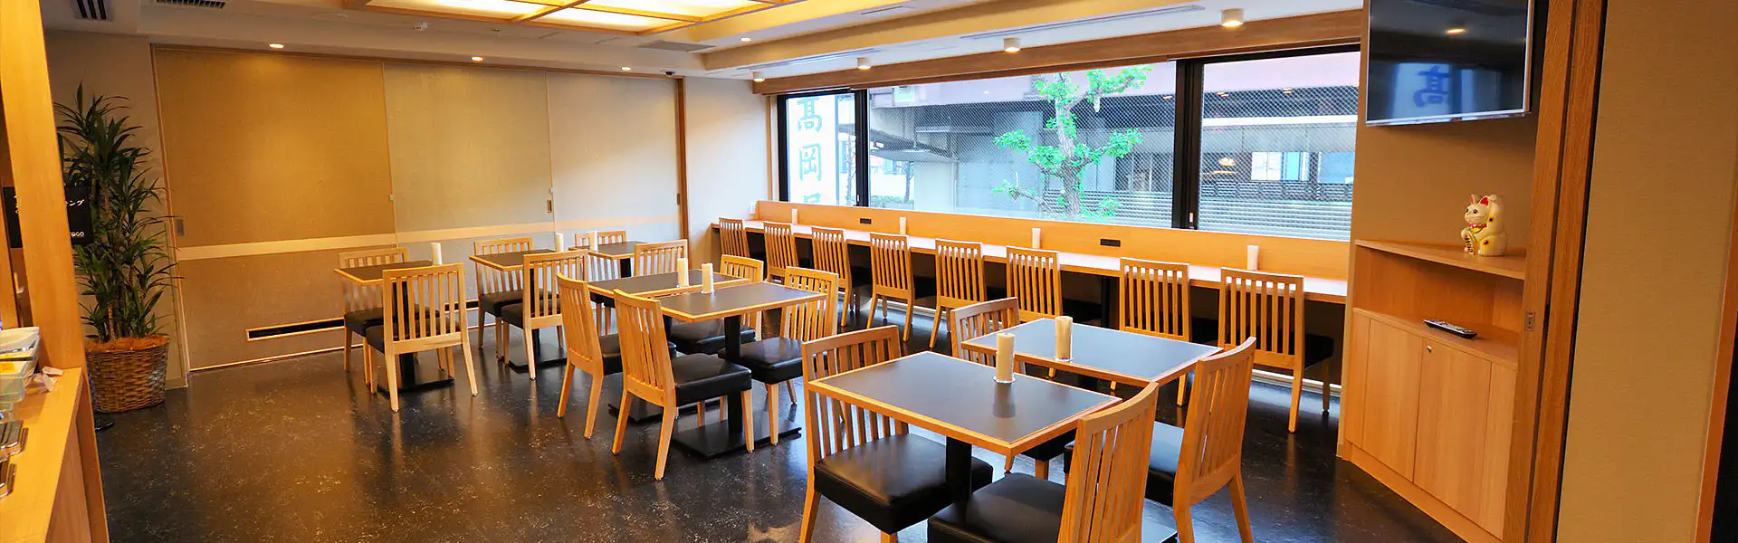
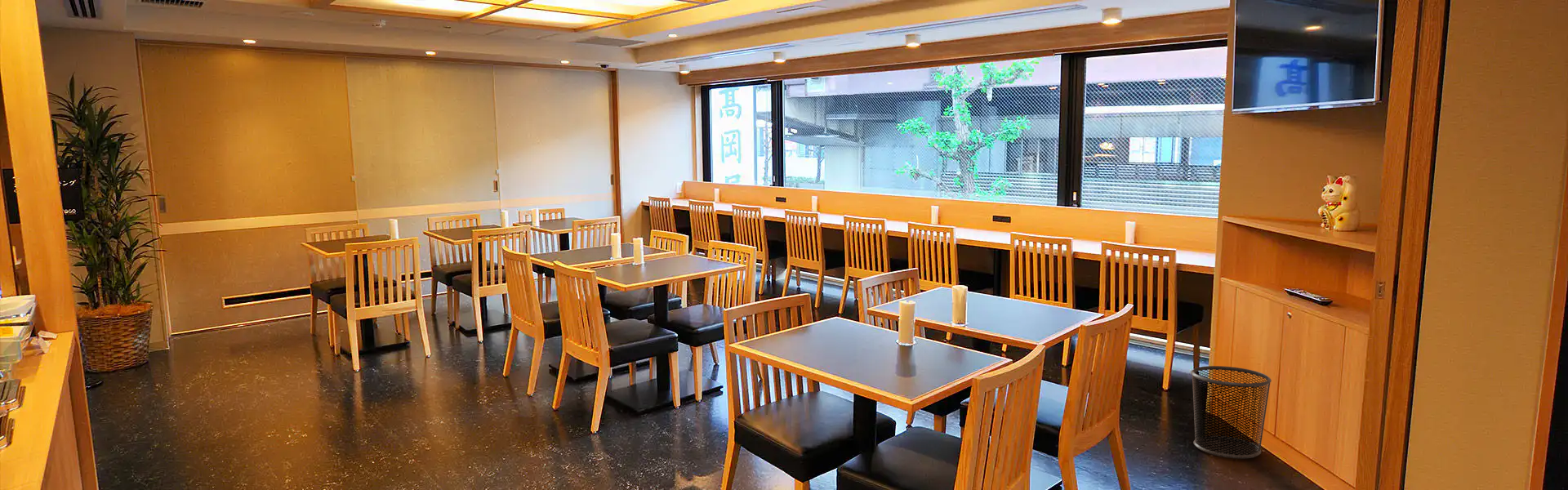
+ waste bin (1228, 411)
